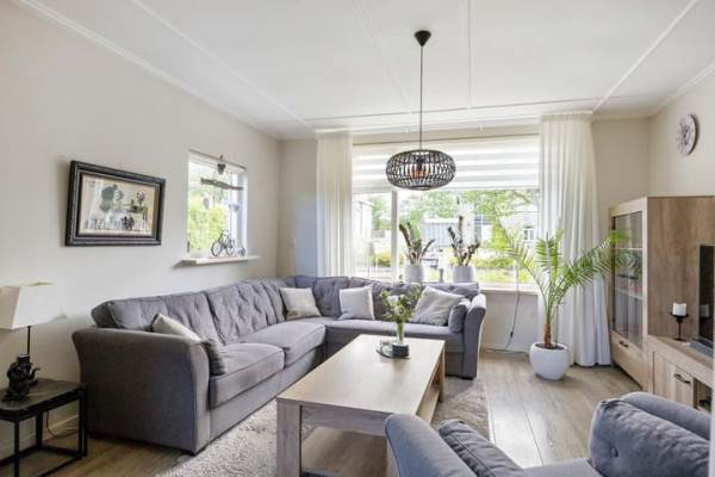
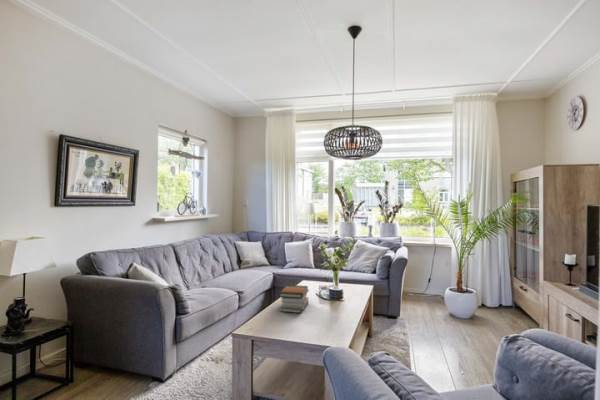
+ book stack (294, 298)
